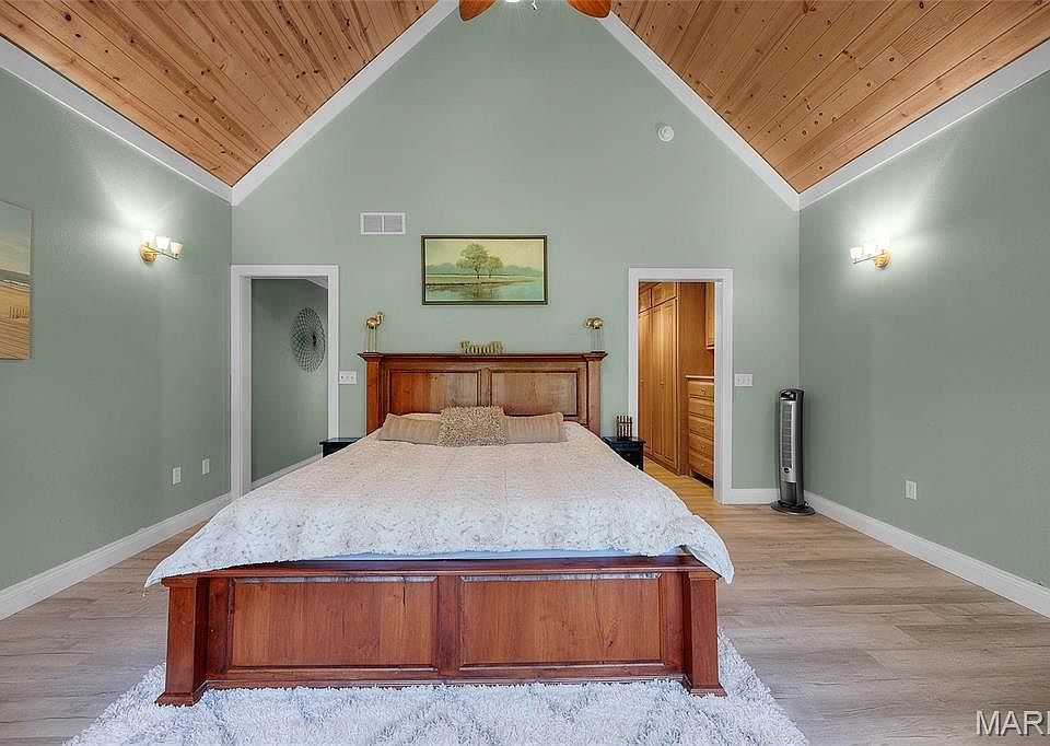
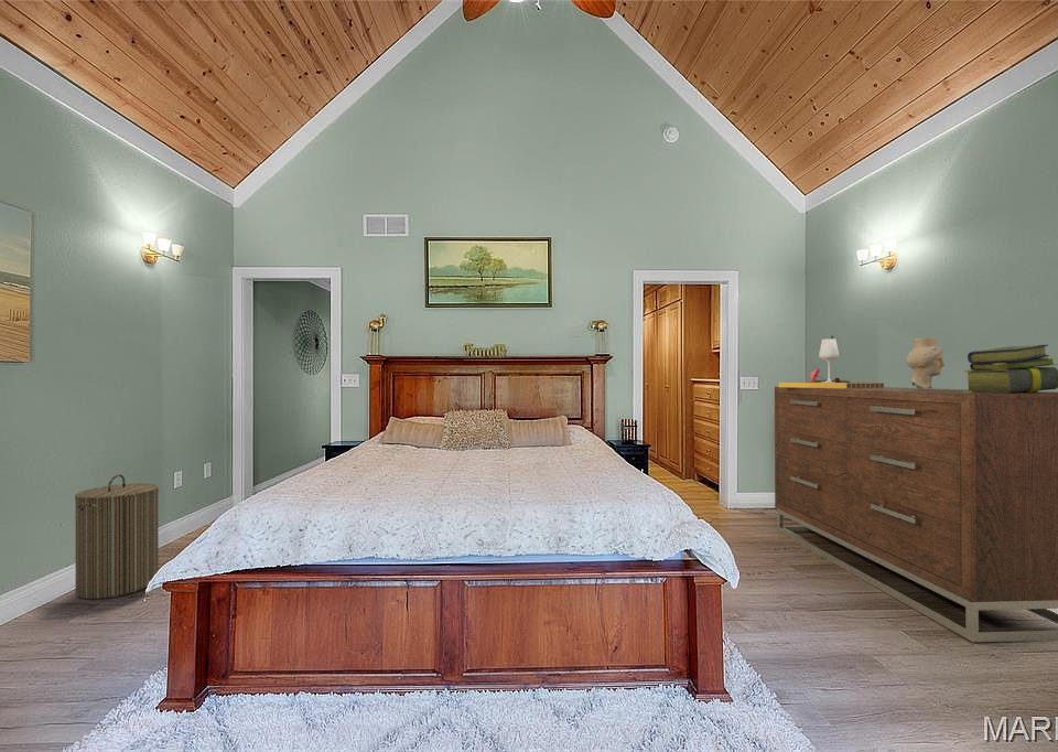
+ cocktail glass (831, 361)
+ decorative vase (925, 363)
+ stack of books (1010, 368)
+ dresser (893, 480)
+ laundry hamper (118, 529)
